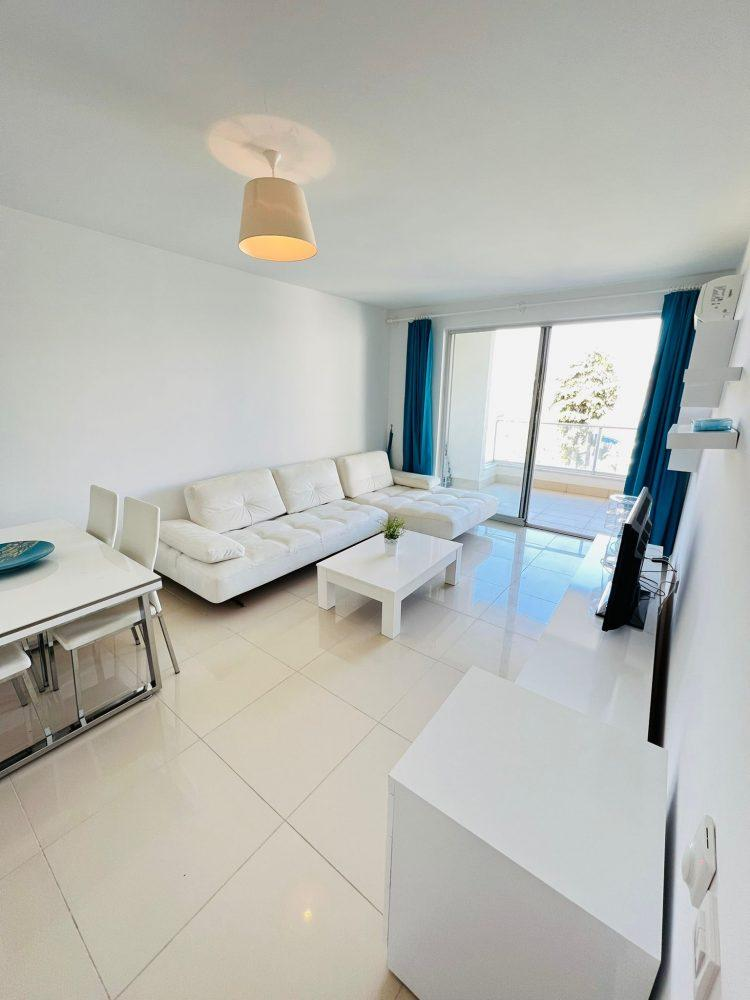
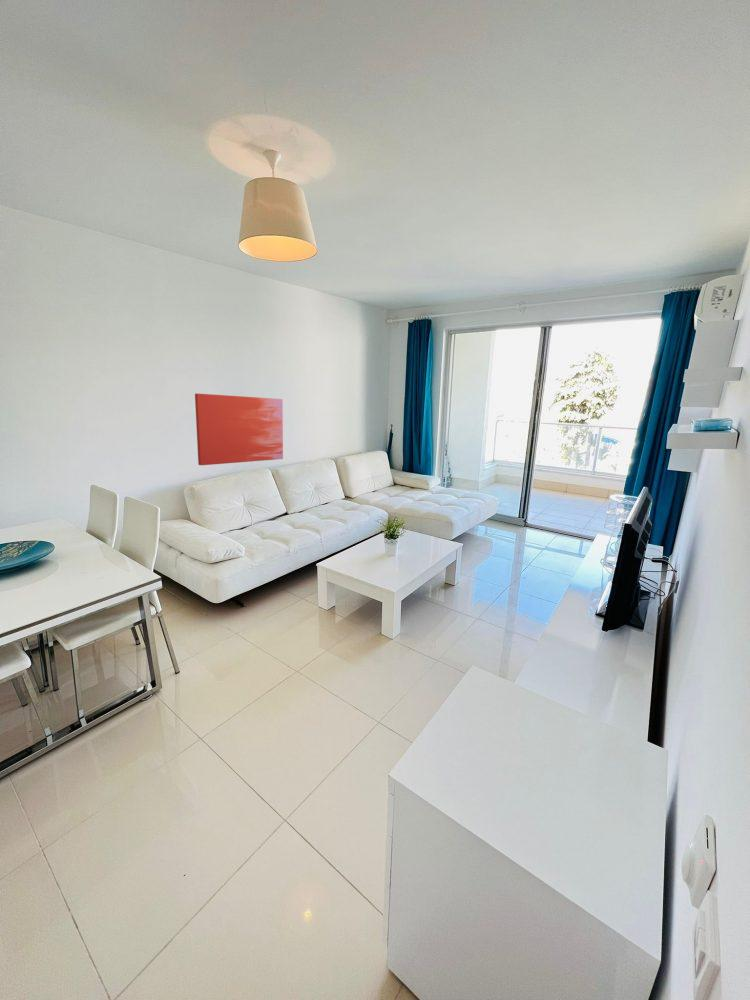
+ wall art (243, 429)
